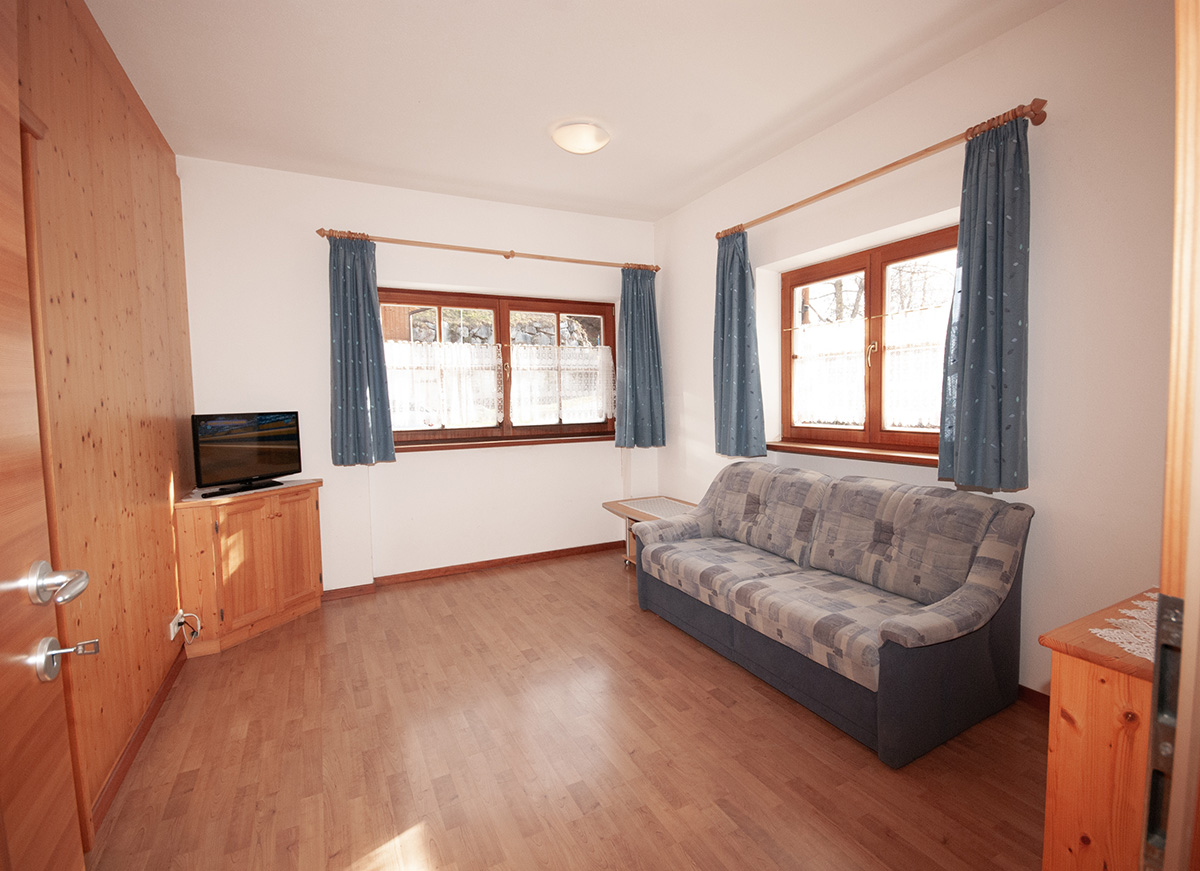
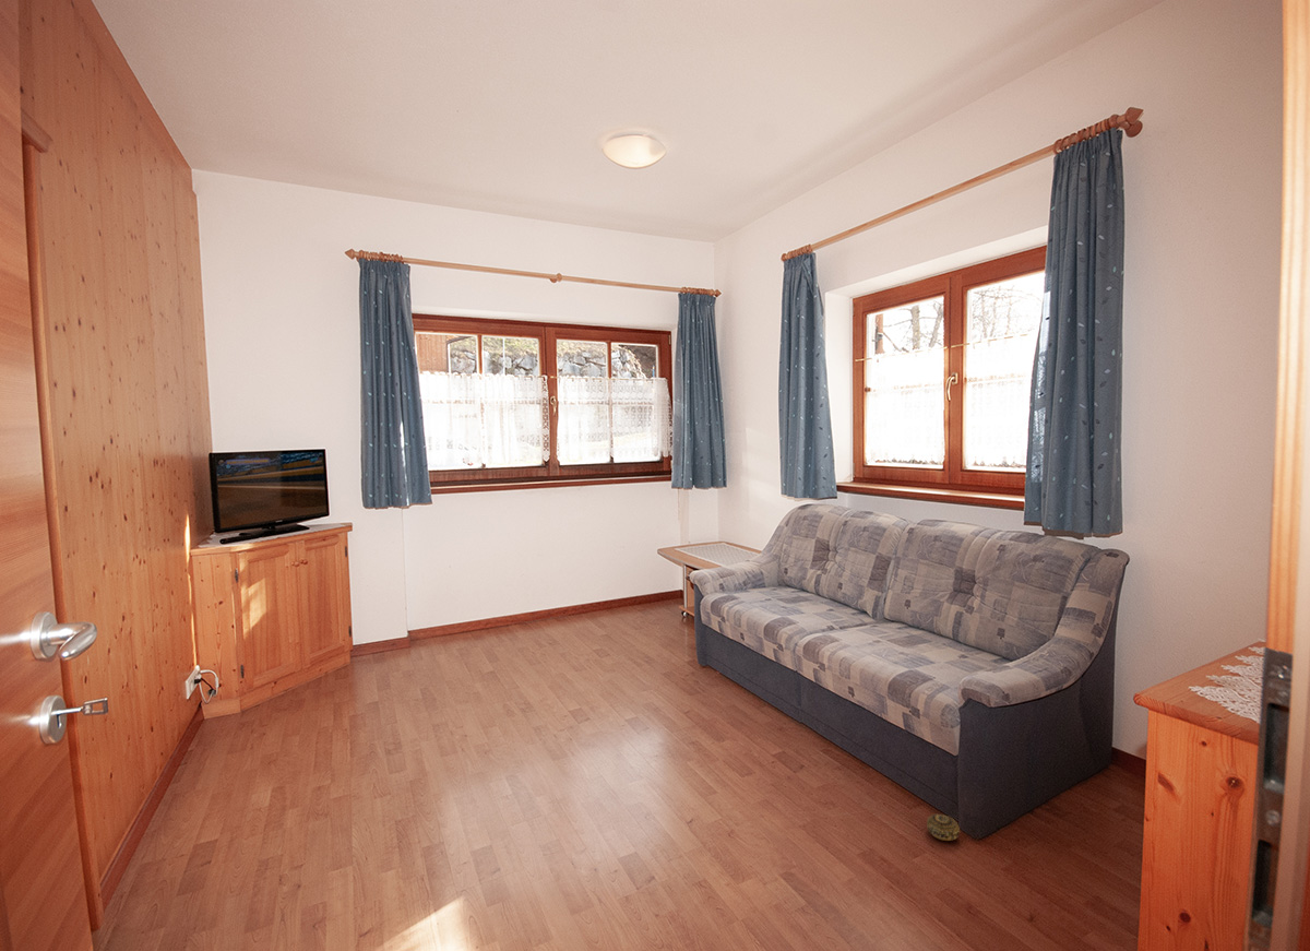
+ decorative ball (942, 827)
